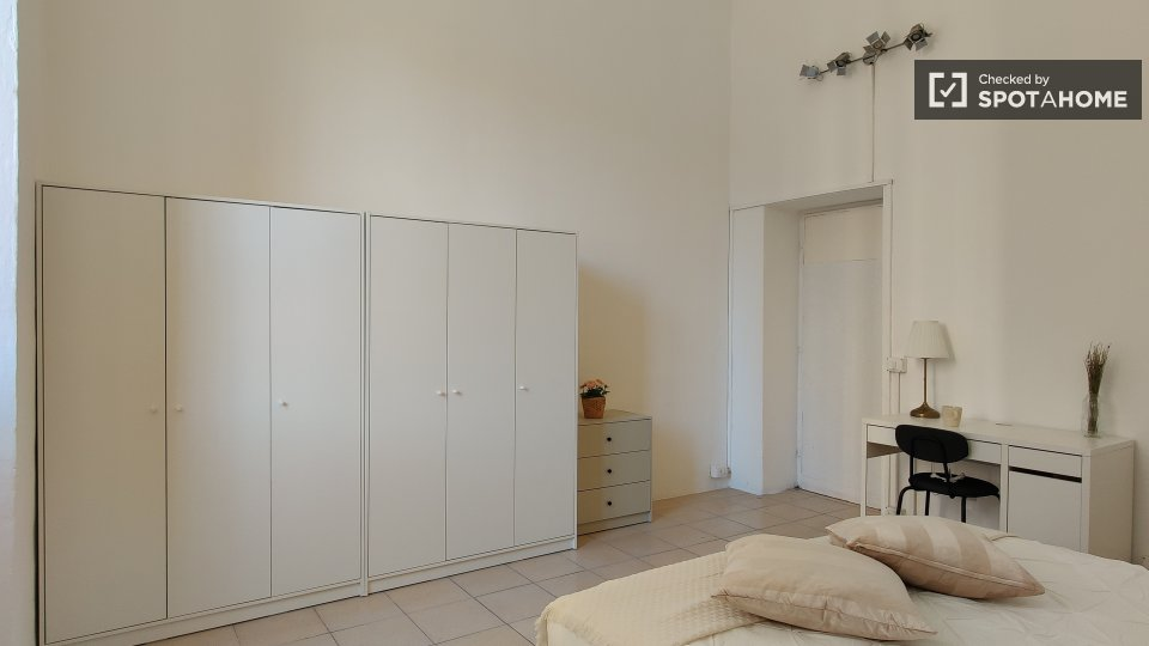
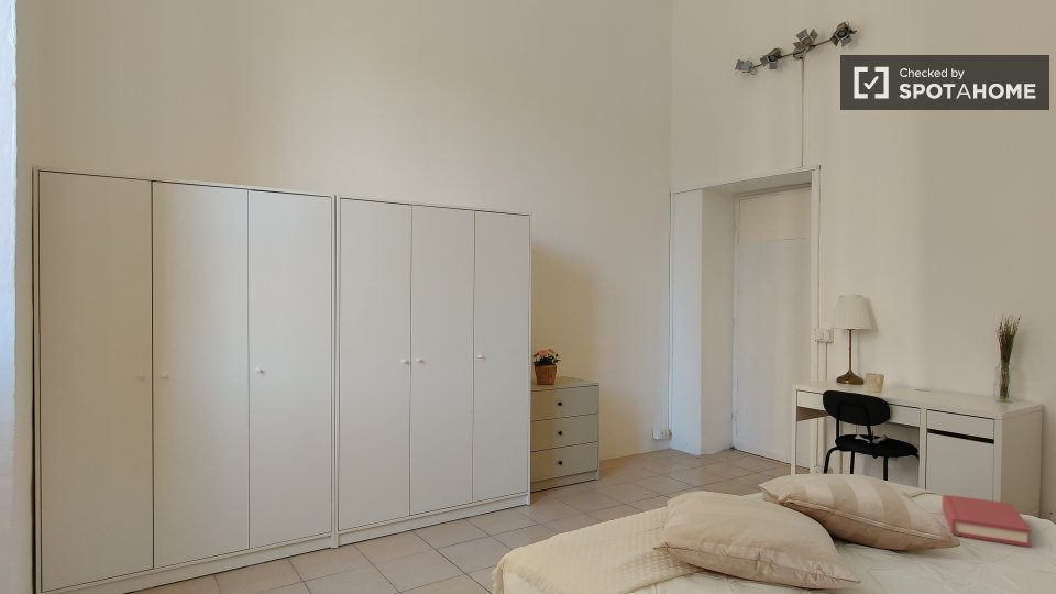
+ hardback book (982, 518)
